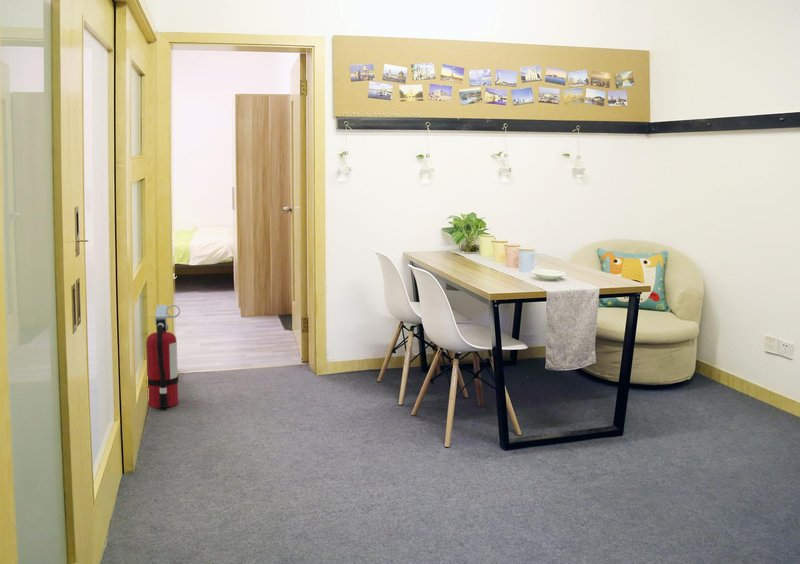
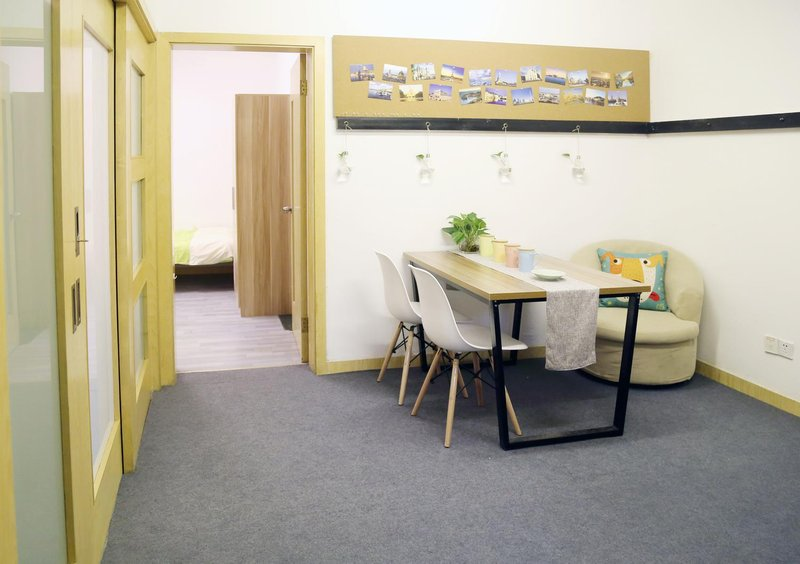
- fire extinguisher (163, 355)
